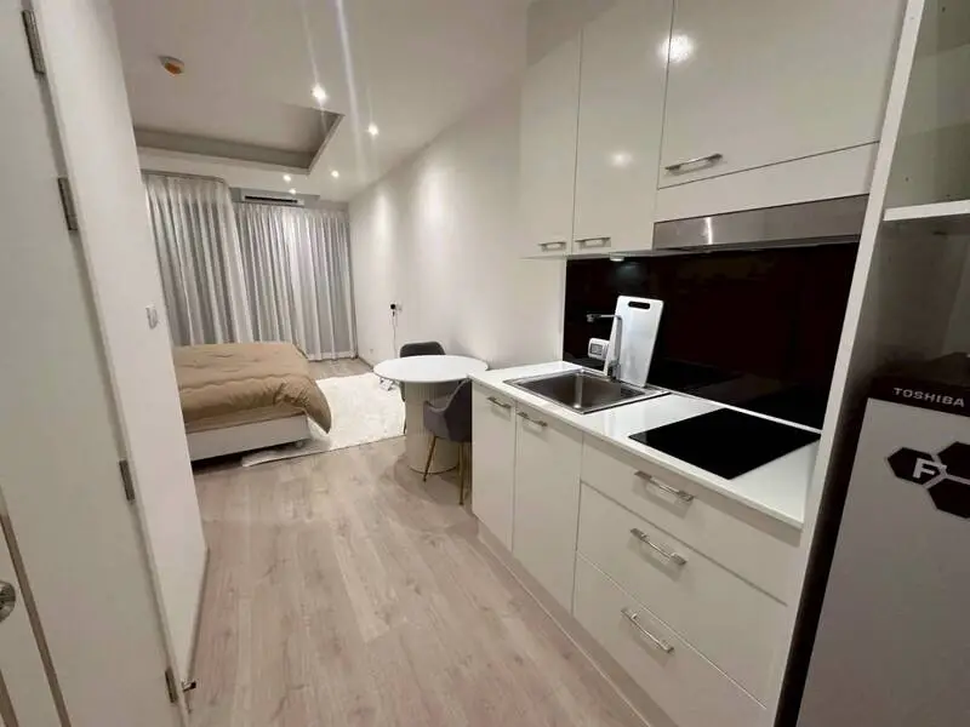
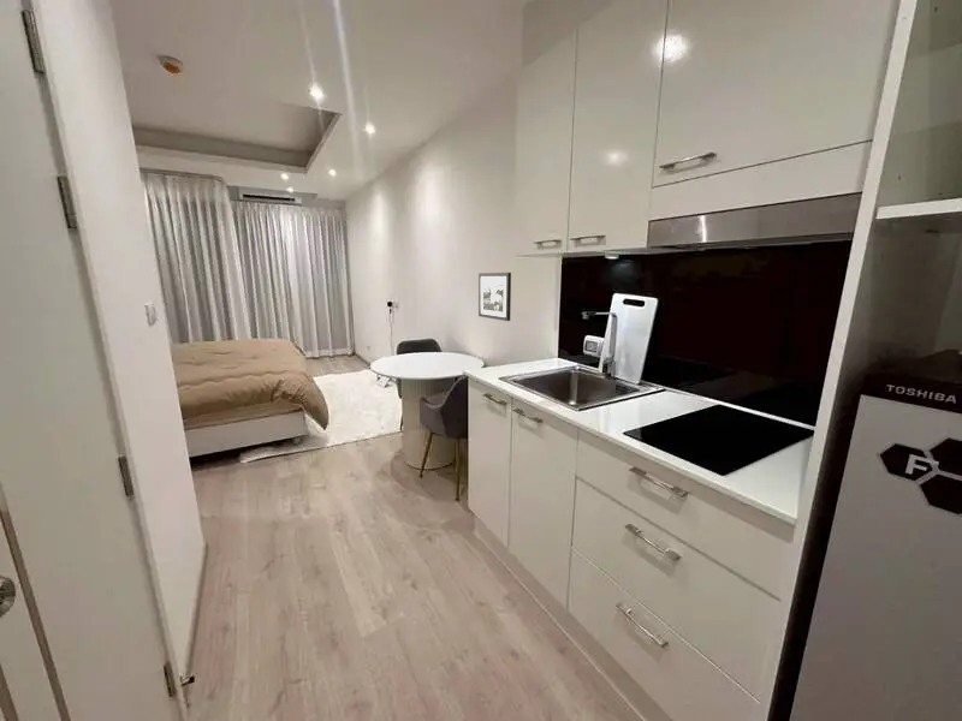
+ picture frame (493, 296)
